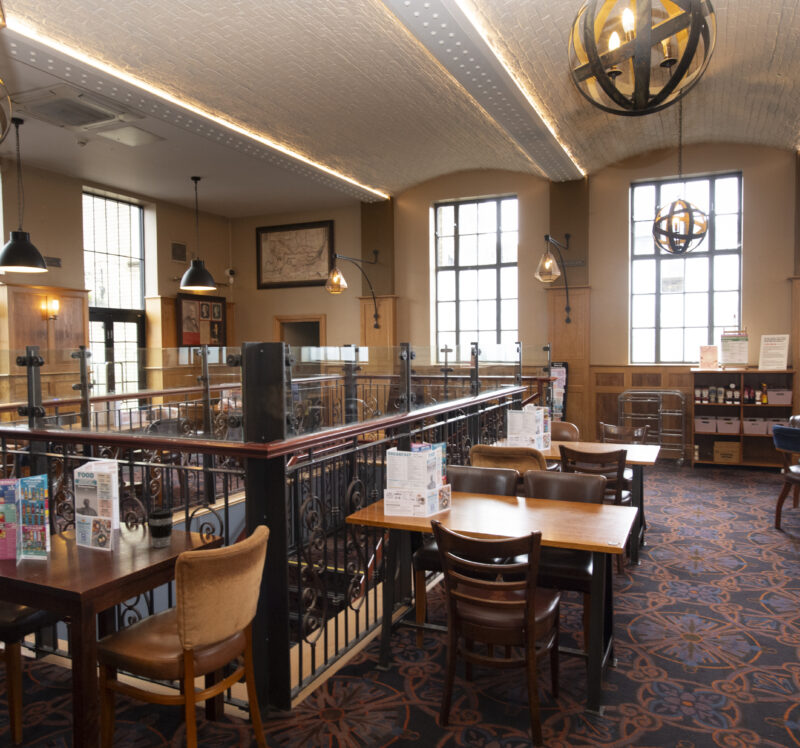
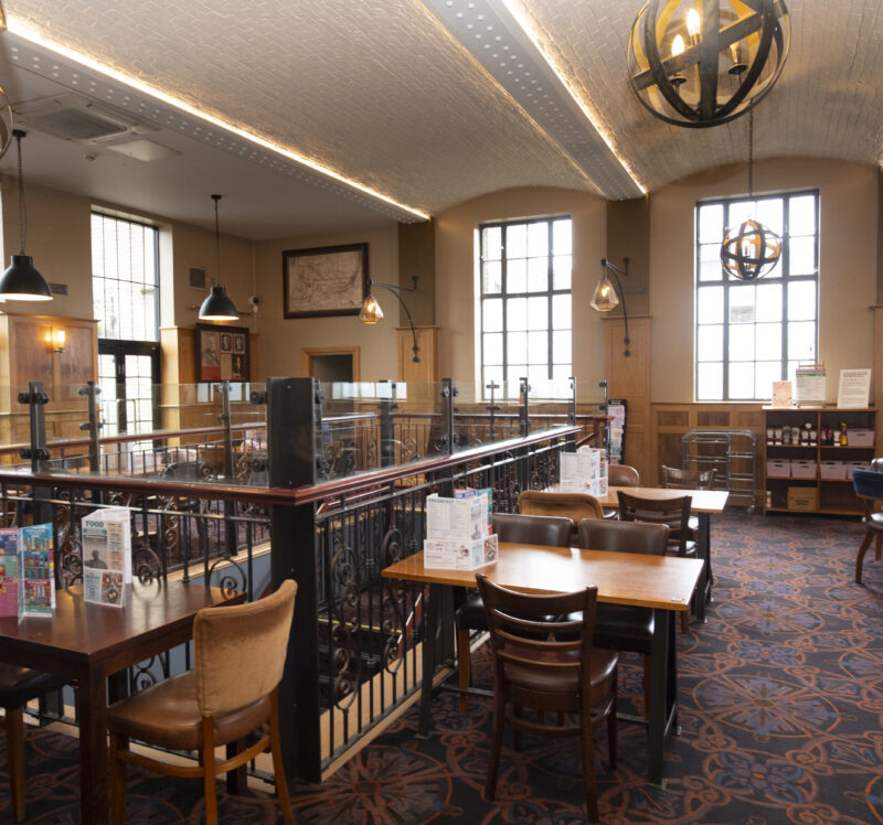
- coffee cup (161, 528)
